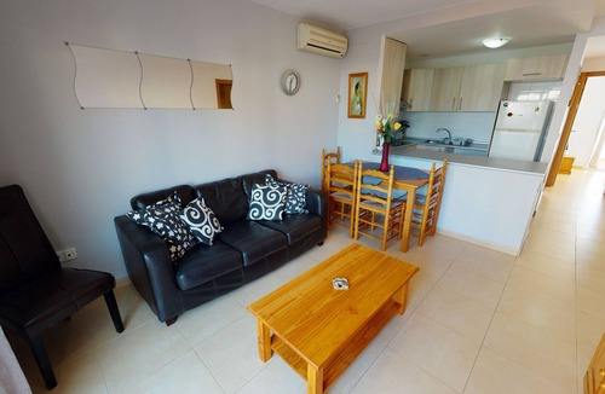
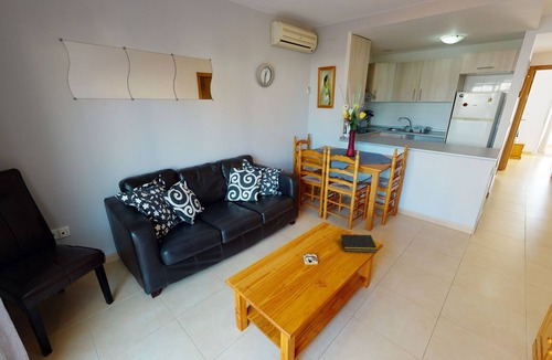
+ notepad (358, 242)
